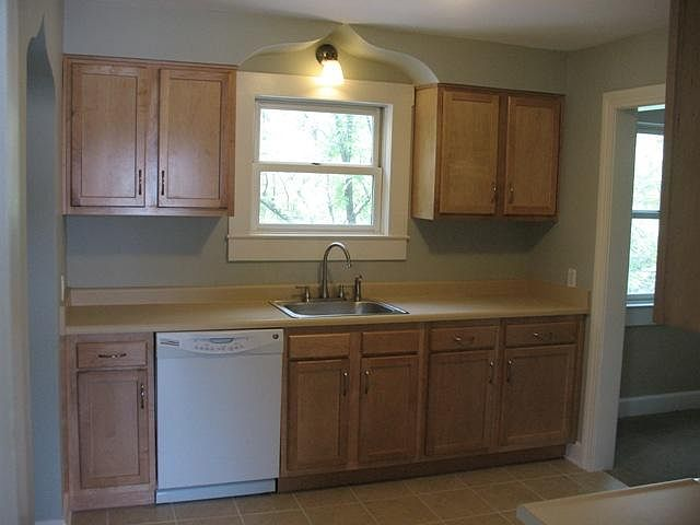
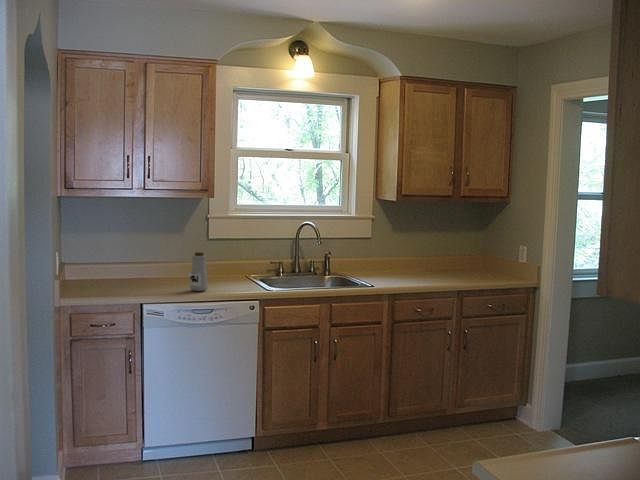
+ bottle (197, 271)
